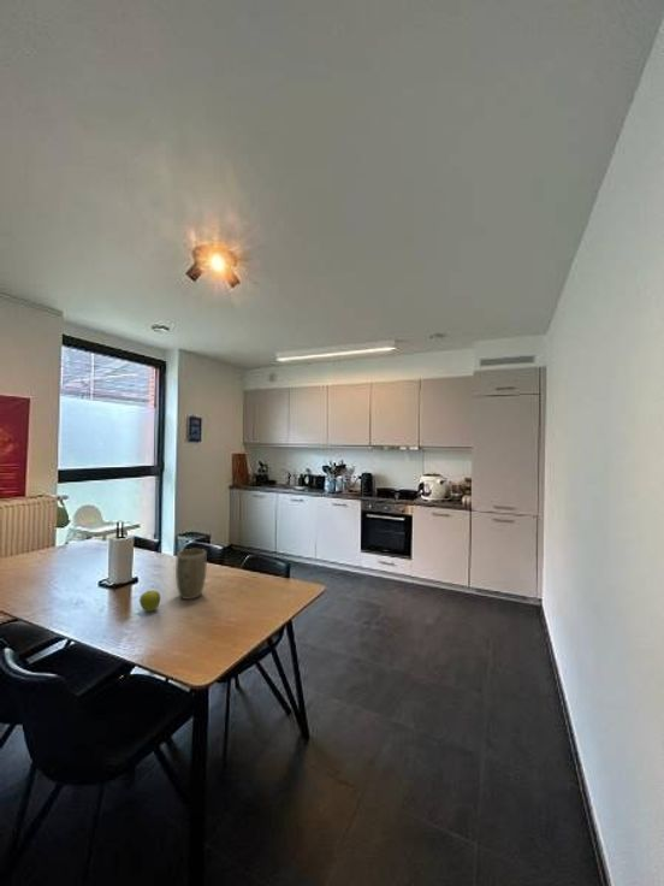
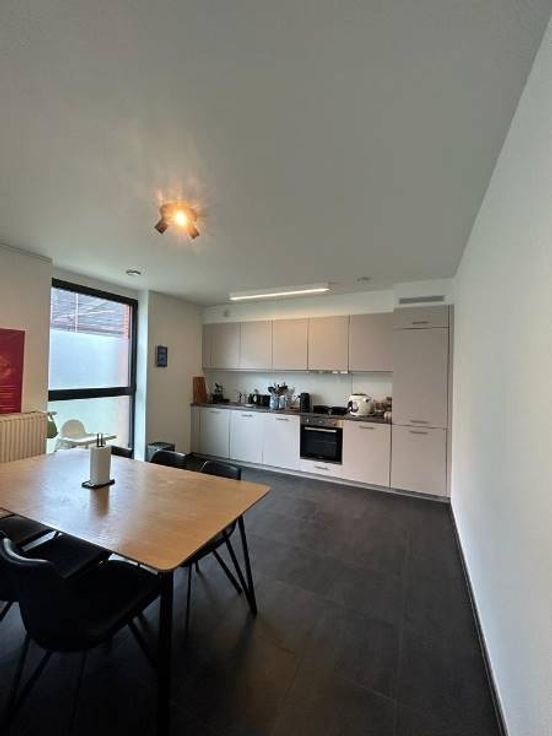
- plant pot (191, 573)
- fruit (149, 599)
